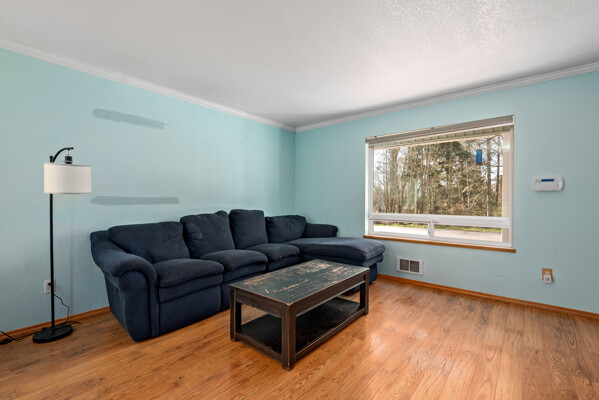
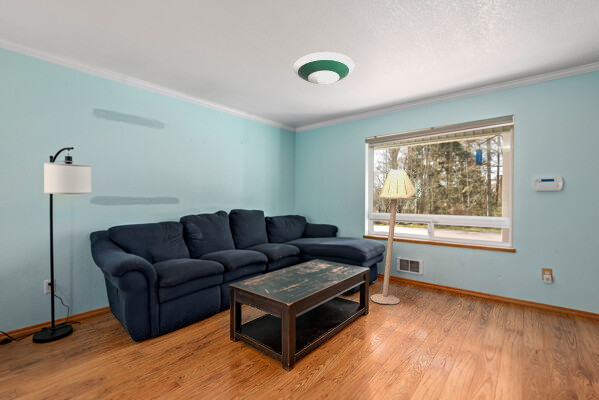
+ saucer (323, 75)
+ floor lamp (392, 234)
